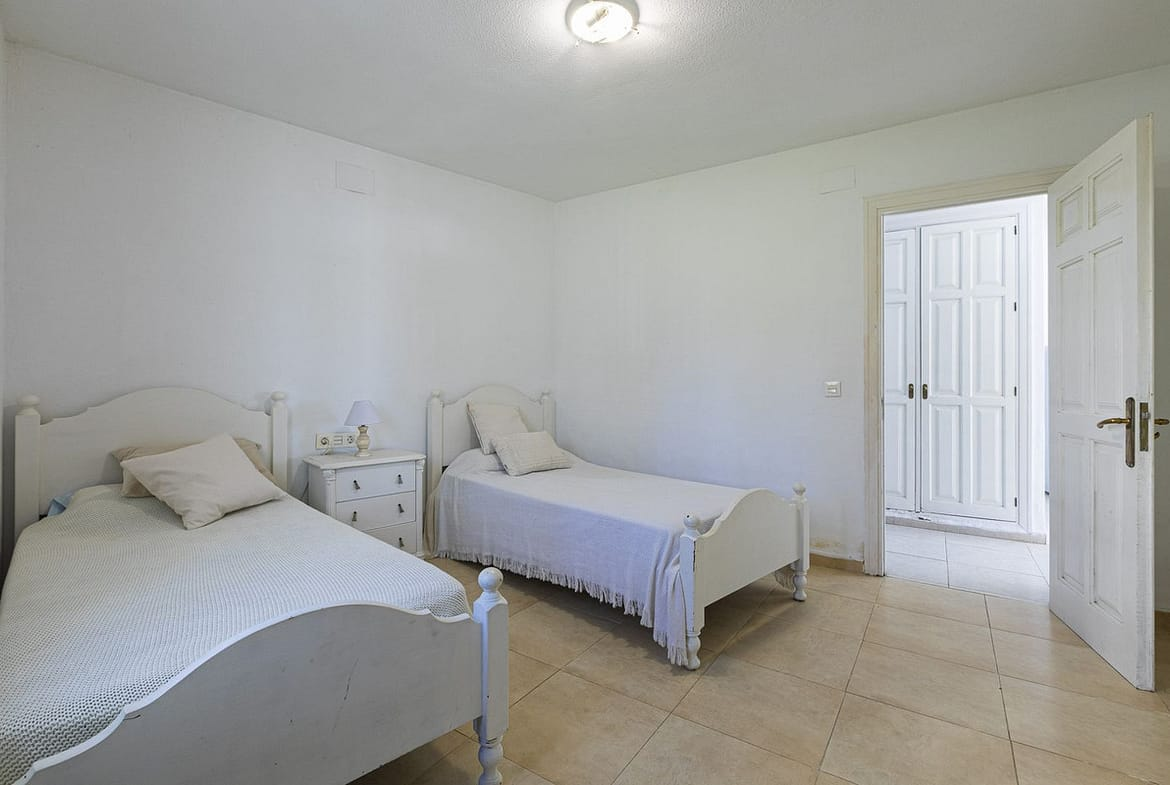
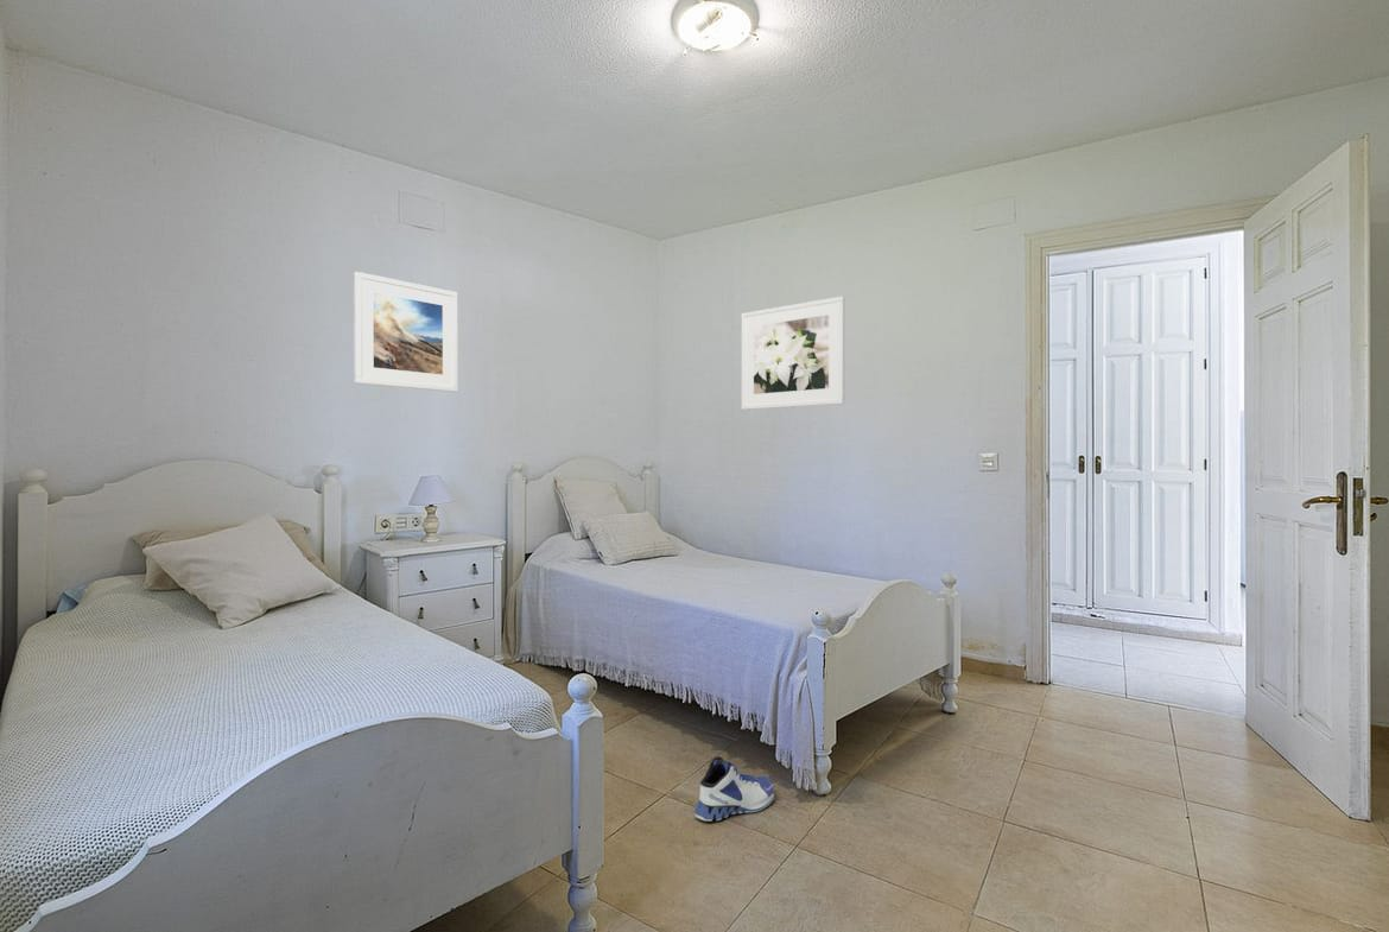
+ sneaker (735, 782)
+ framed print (408, 335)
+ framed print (789, 356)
